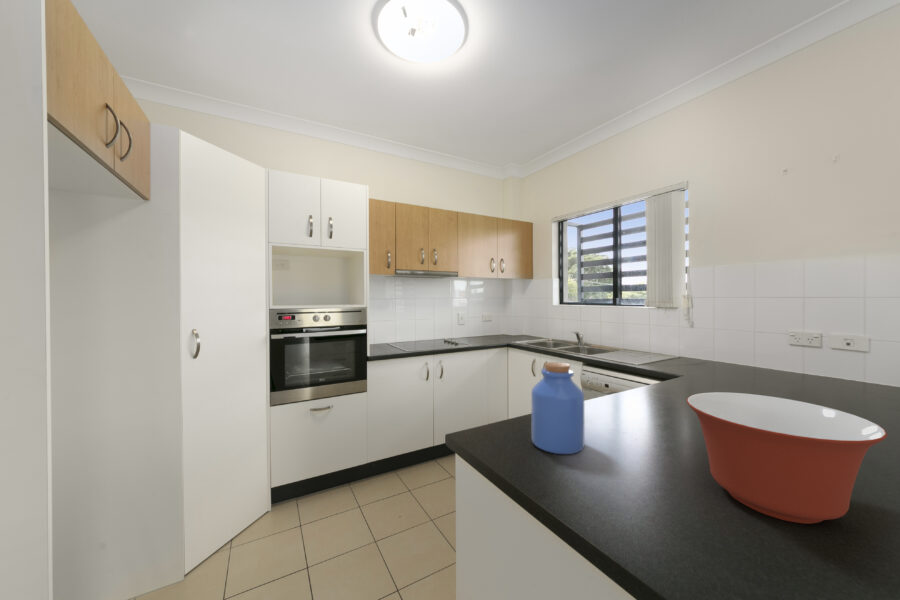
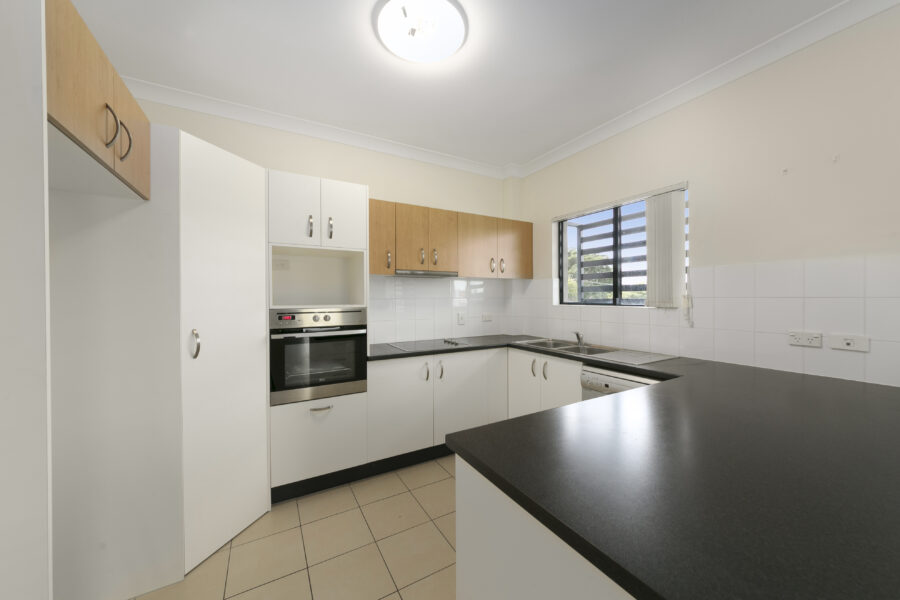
- jar (557, 403)
- mixing bowl (772, 455)
